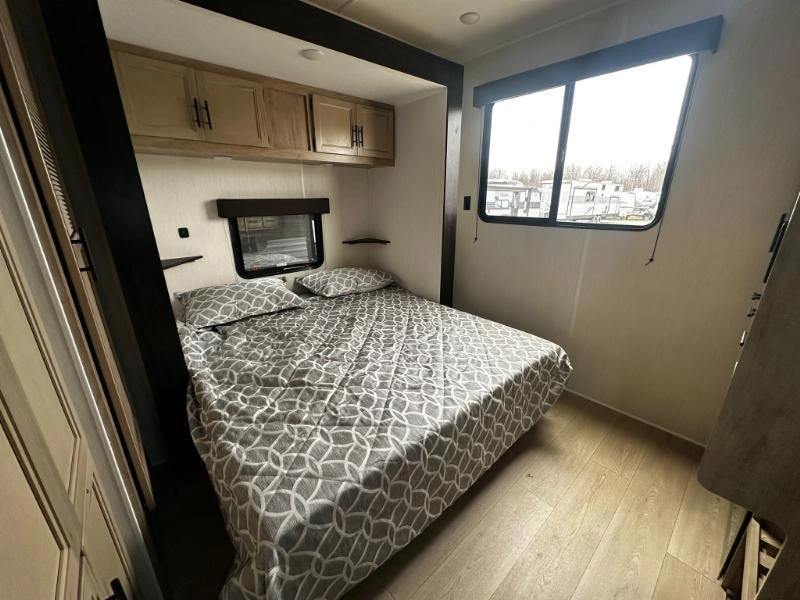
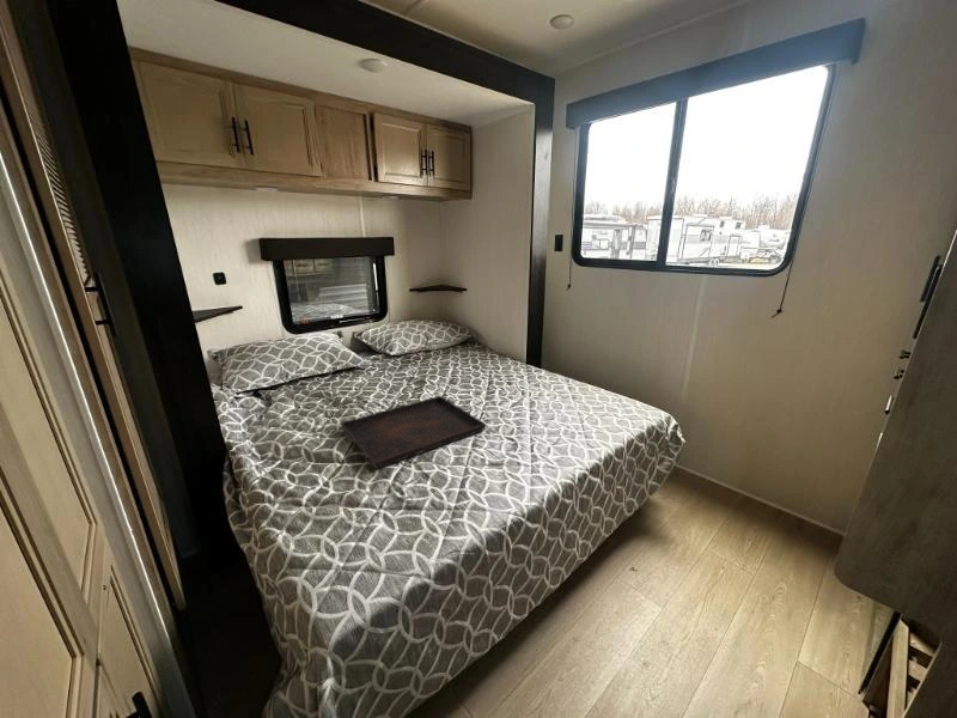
+ serving tray (413, 426)
